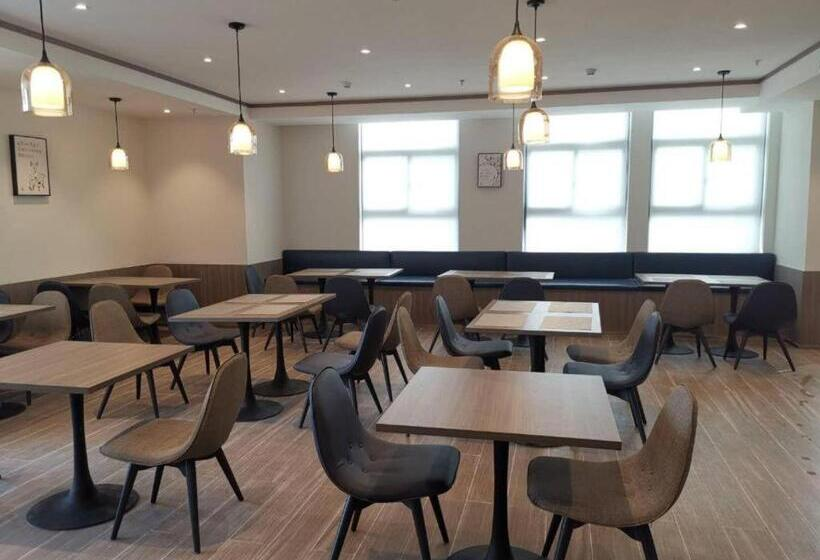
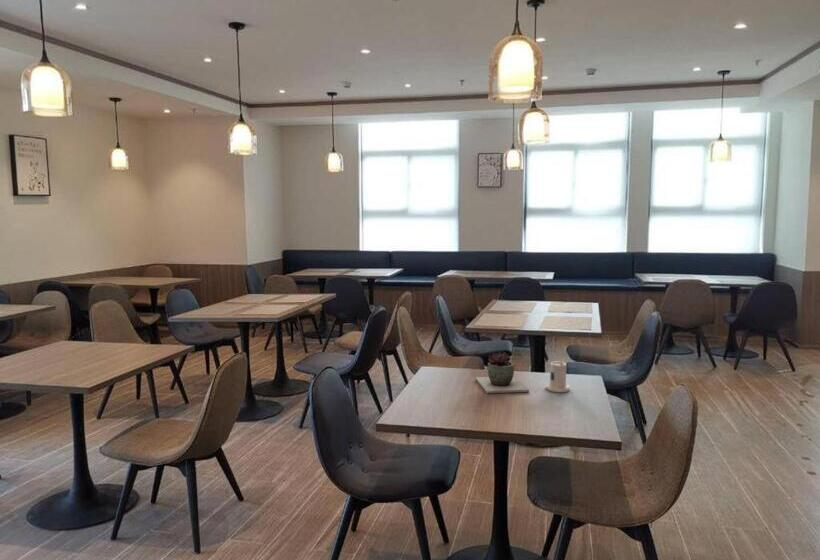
+ candle (557, 374)
+ succulent plant (501, 368)
